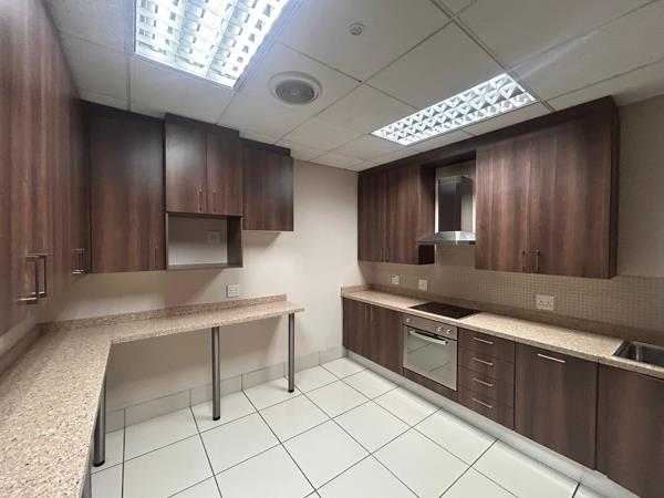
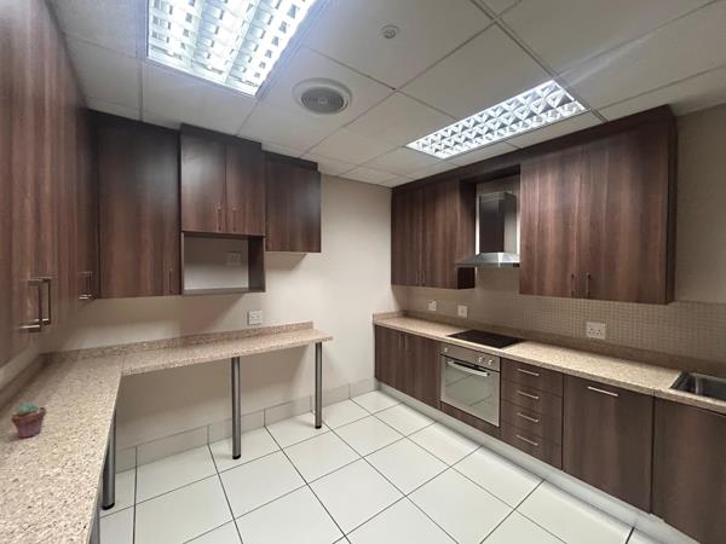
+ potted succulent (29, 418)
